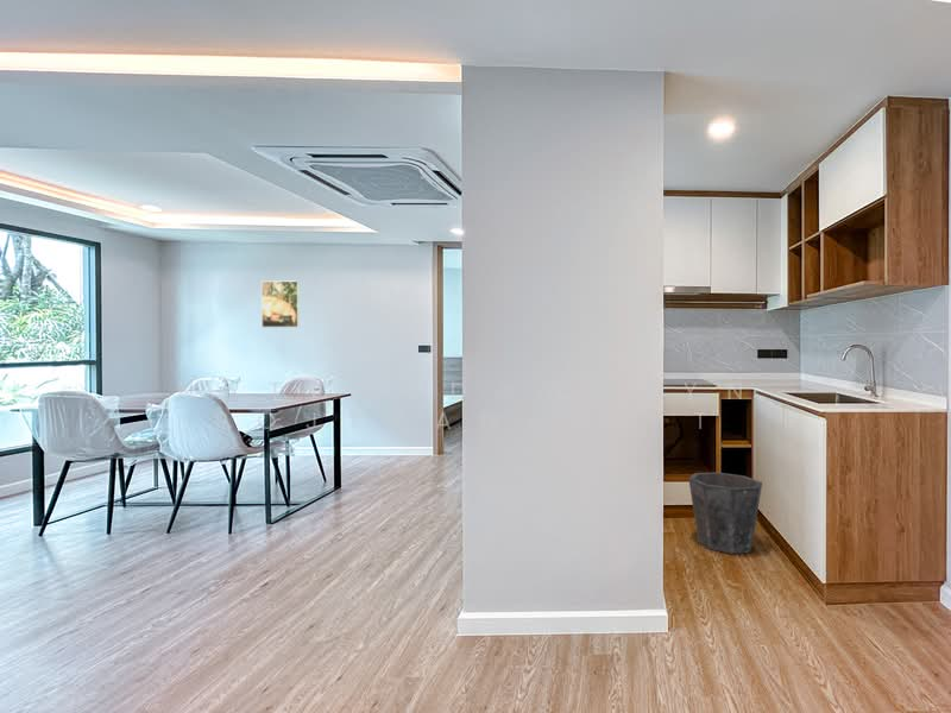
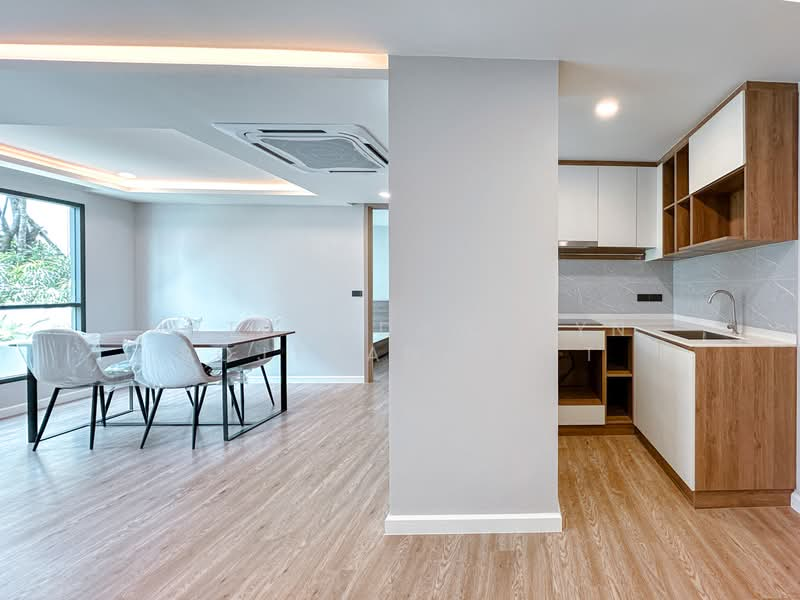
- waste bin (724, 511)
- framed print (279, 304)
